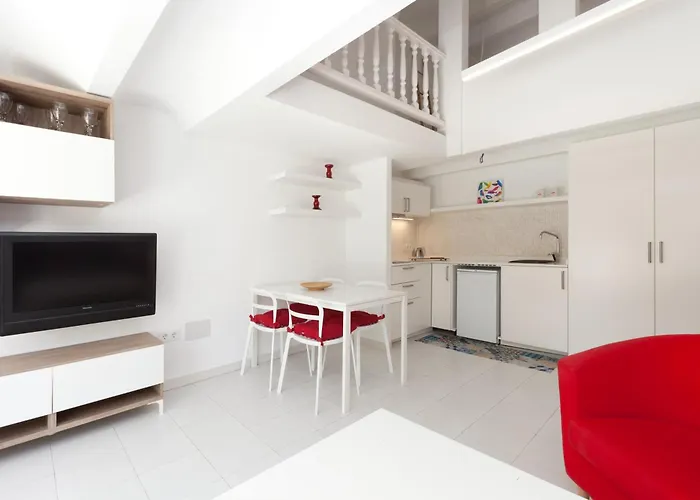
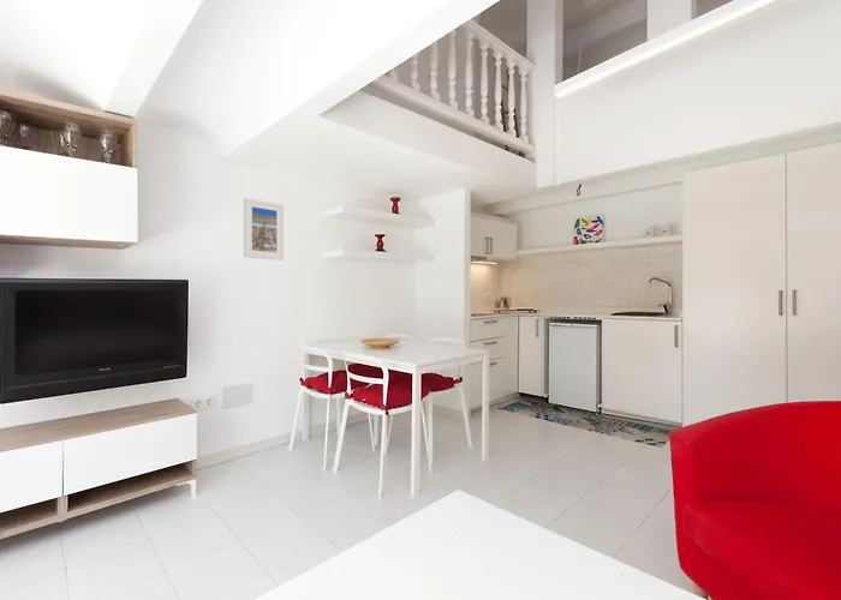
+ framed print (264, 229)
